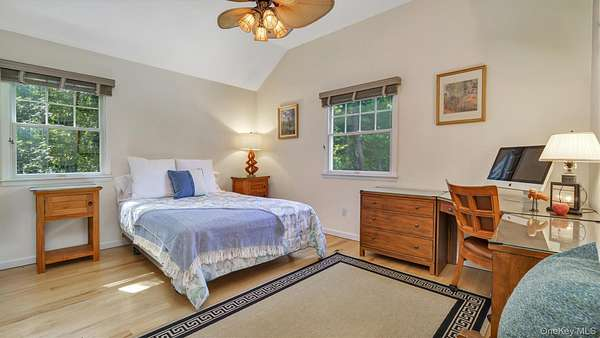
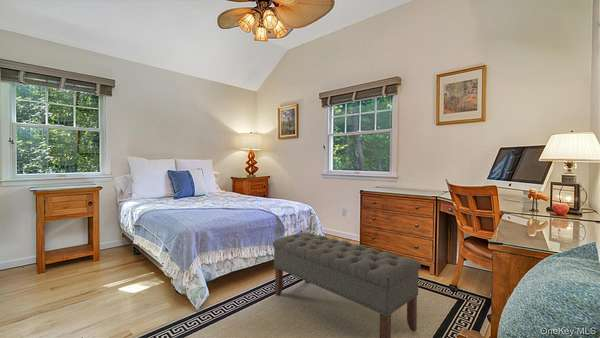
+ bench (337, 278)
